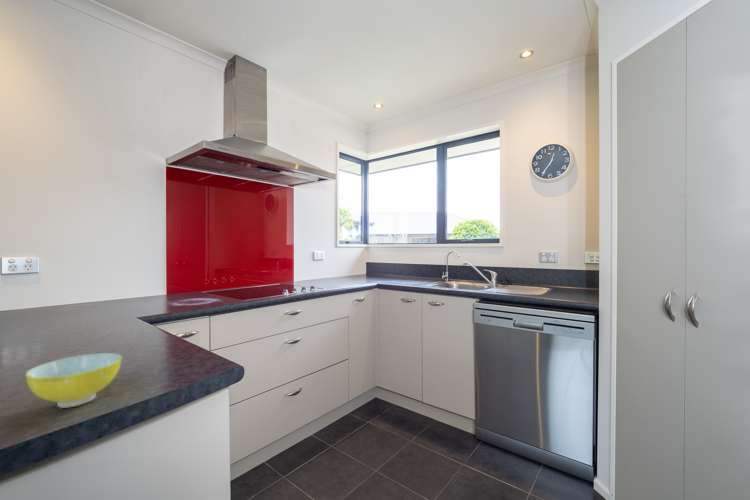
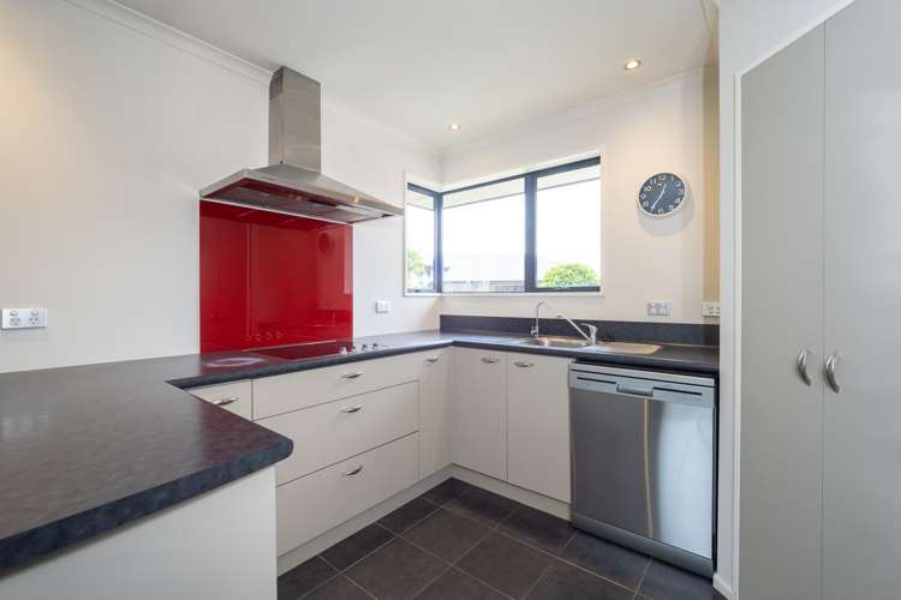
- bowl (77, 382)
